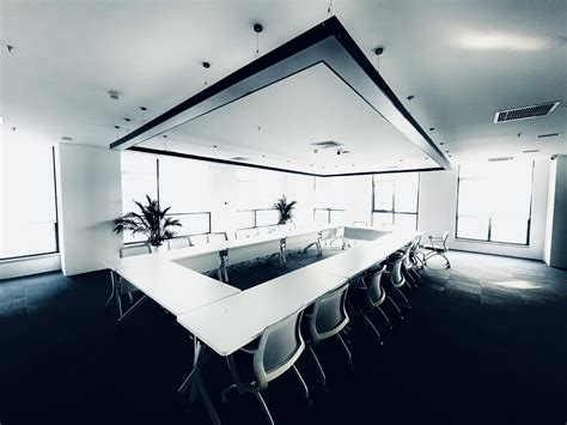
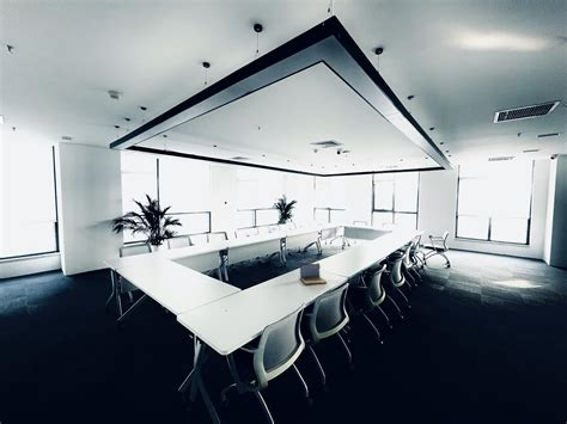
+ laptop (312, 274)
